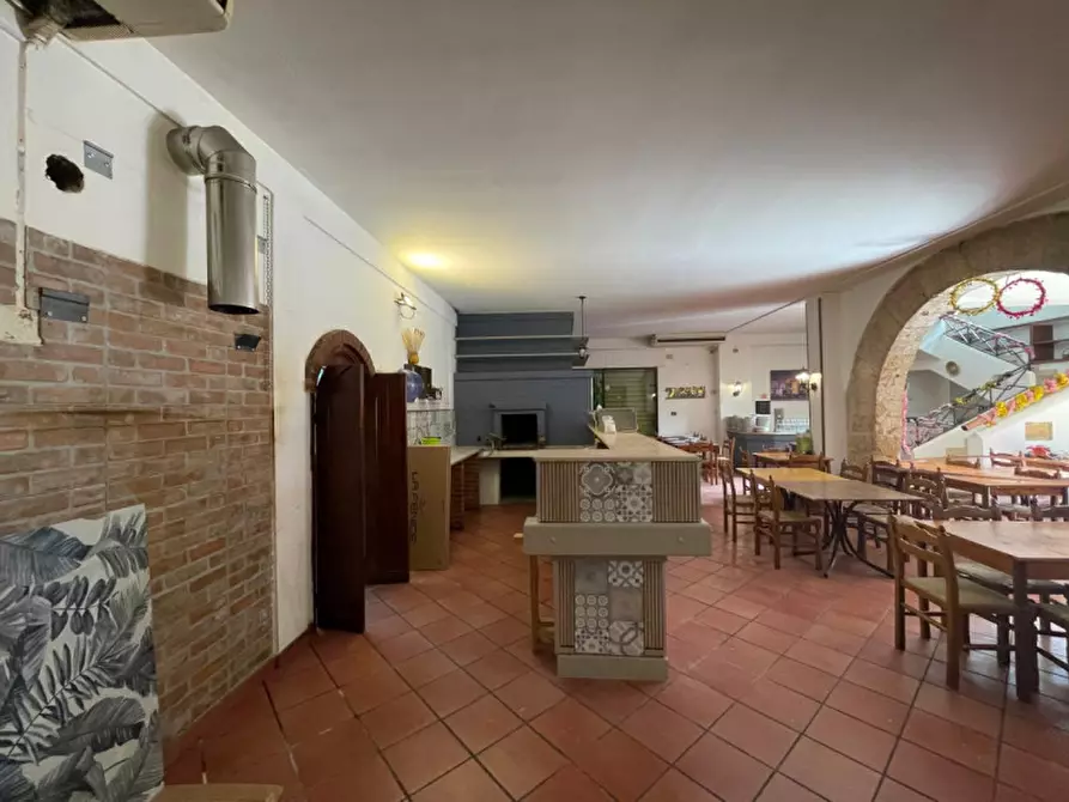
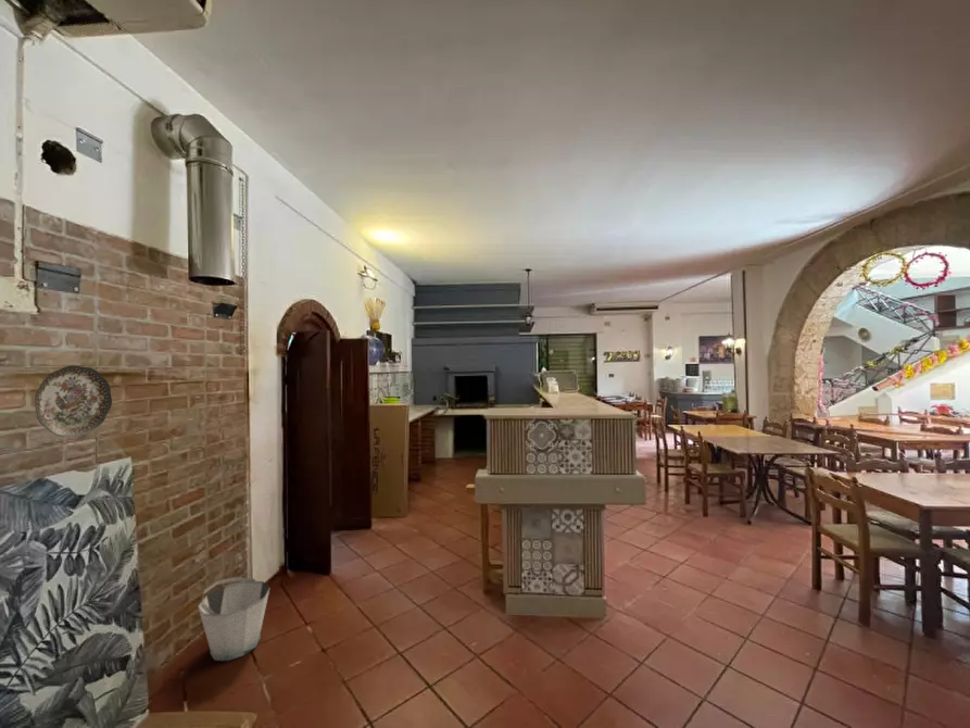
+ bucket (235, 616)
+ decorative plate (73, 400)
